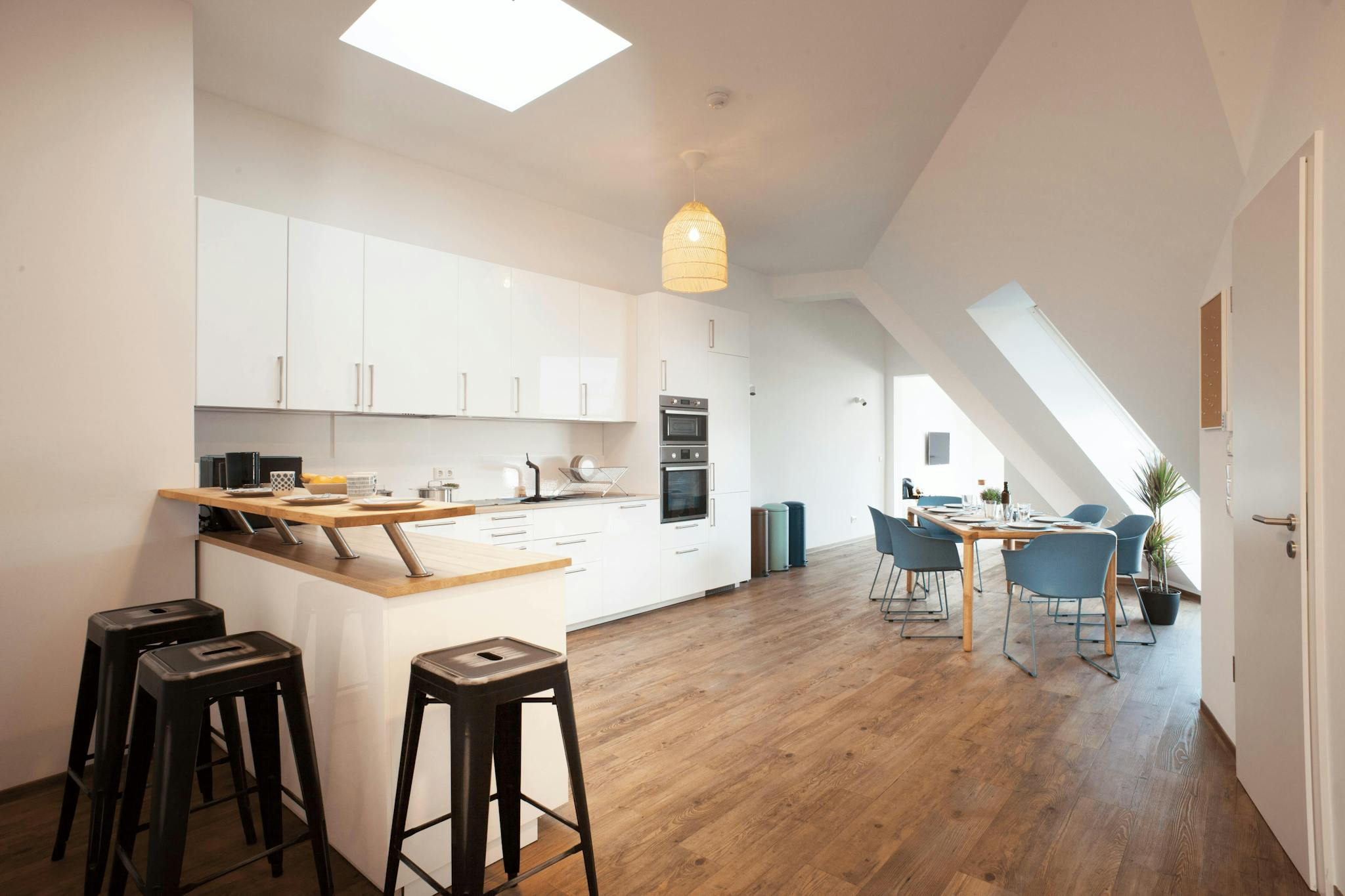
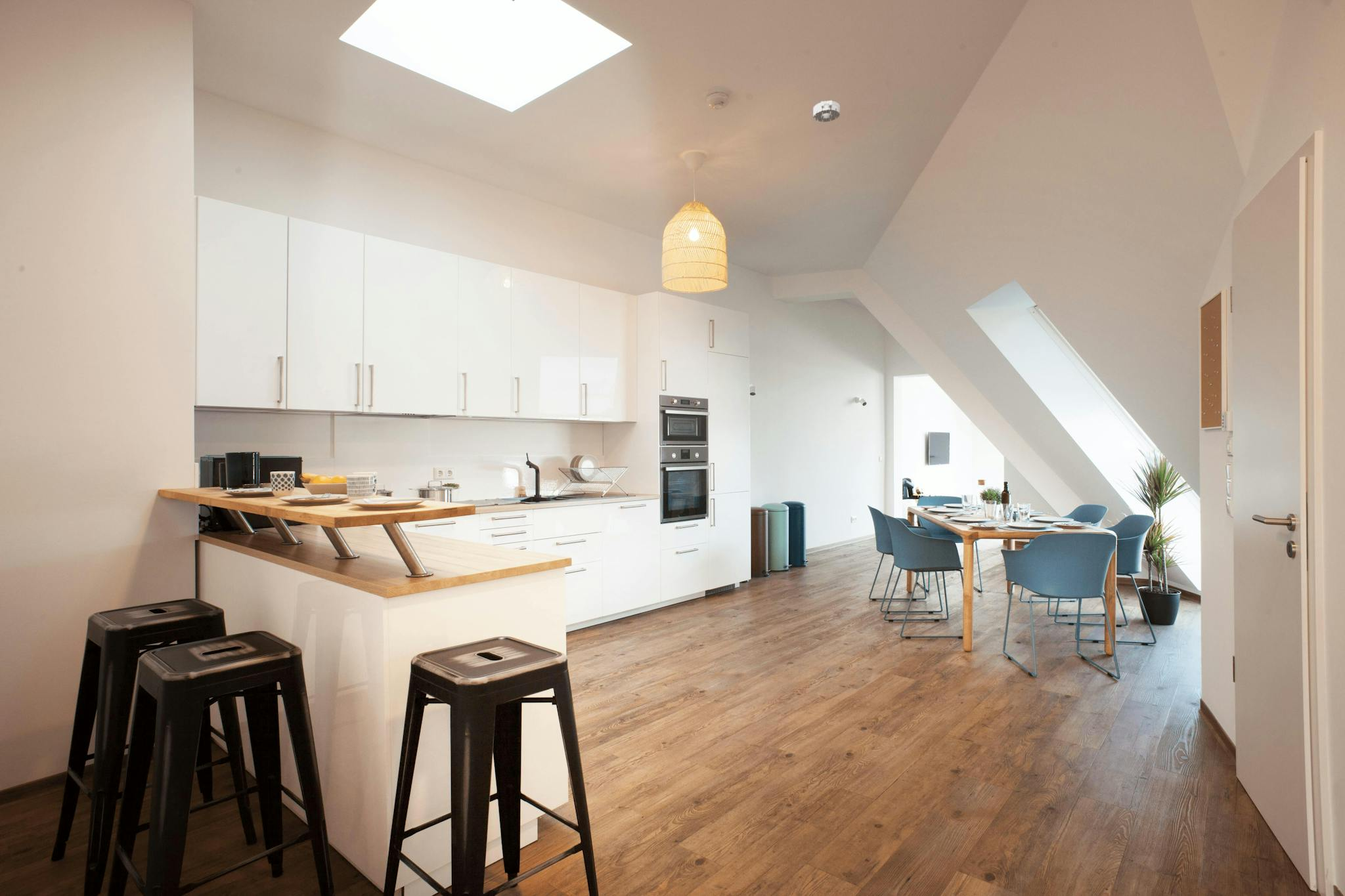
+ smoke detector (826, 110)
